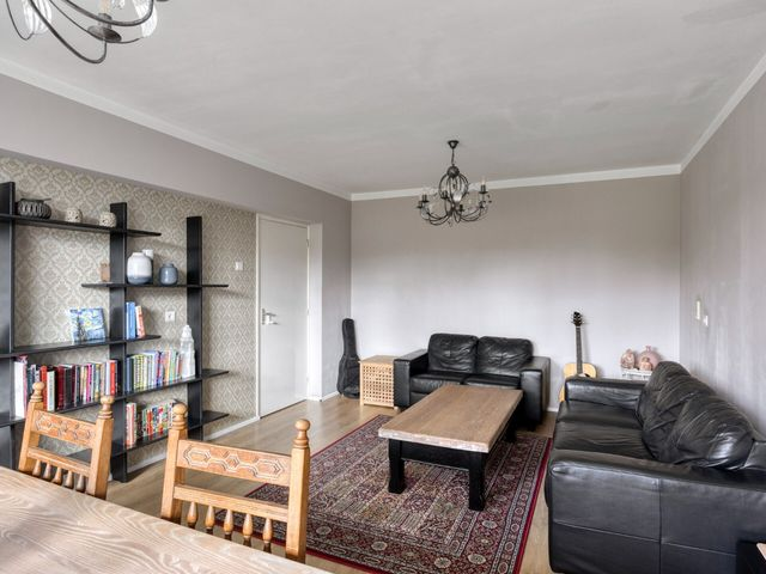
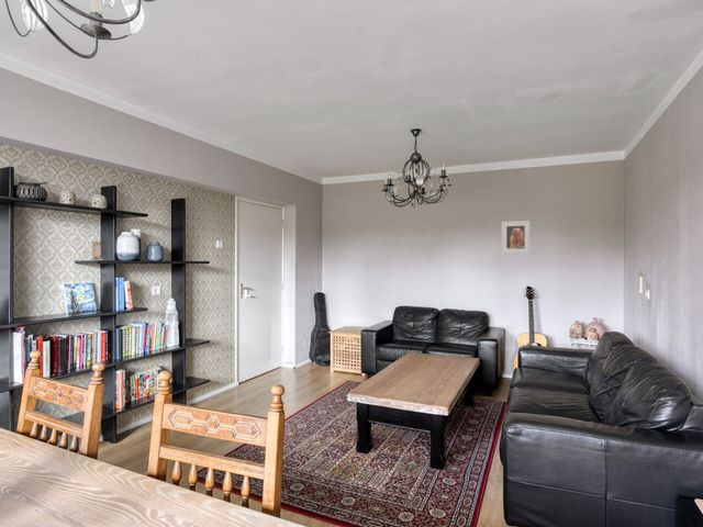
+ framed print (515, 237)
